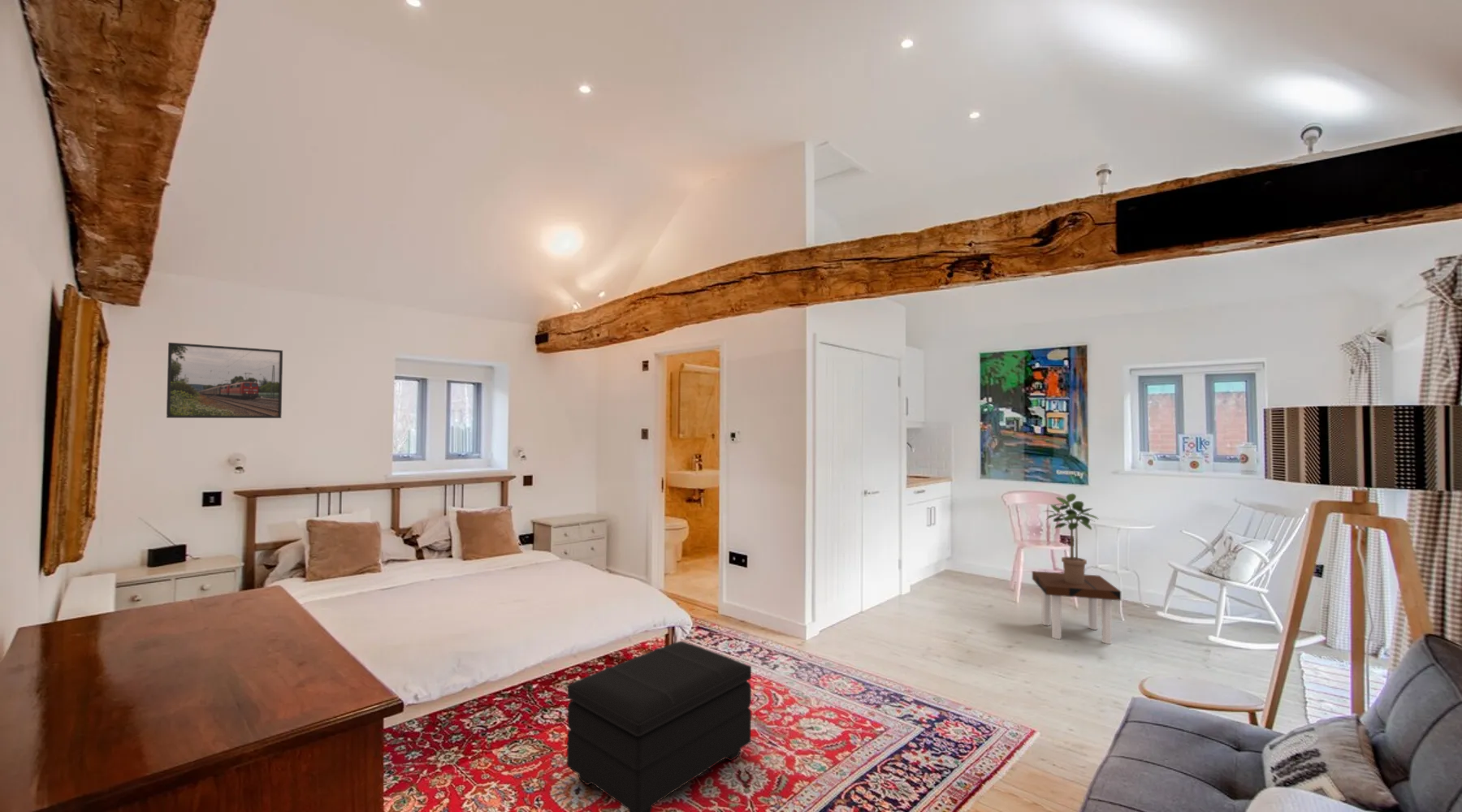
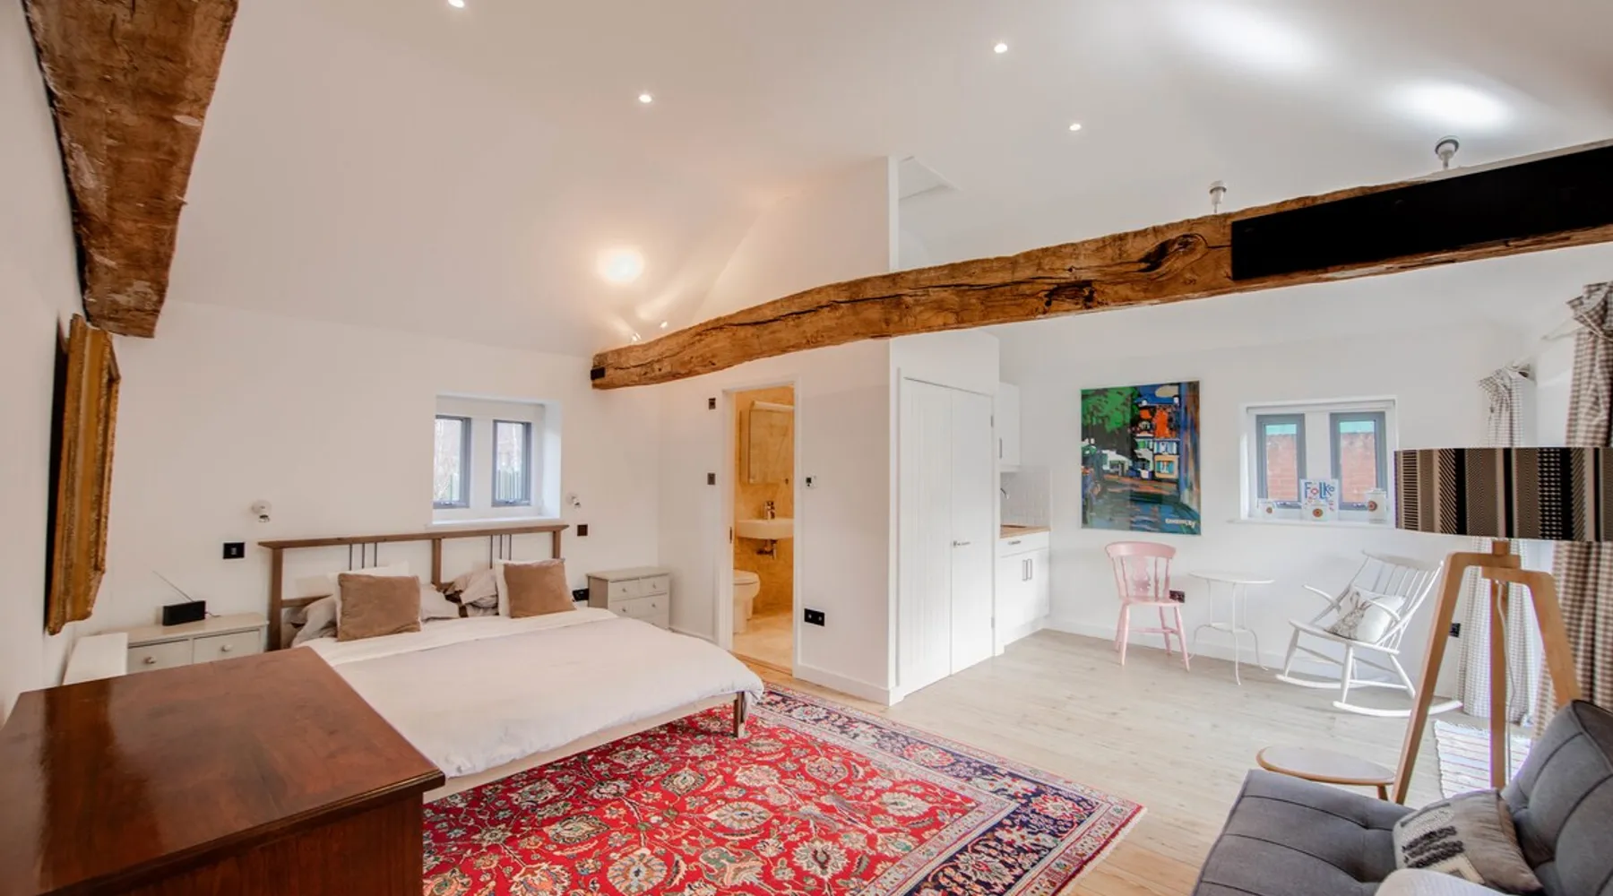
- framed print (227, 382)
- side table (1076, 597)
- footstool (663, 717)
- potted plant (1071, 538)
